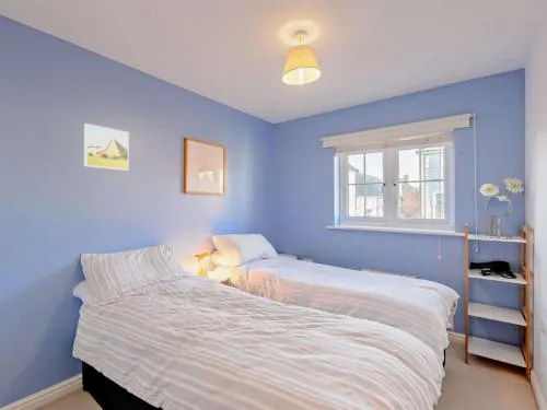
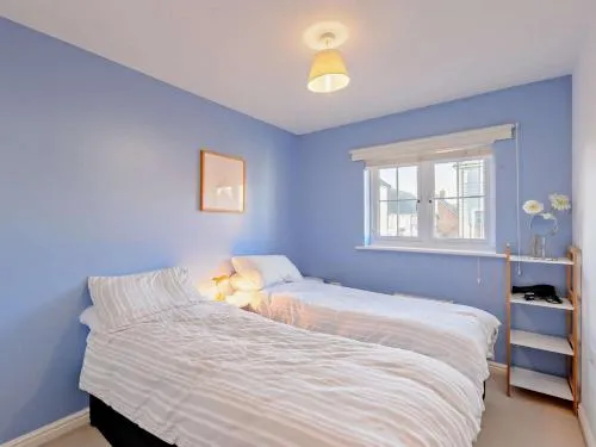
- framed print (107, 148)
